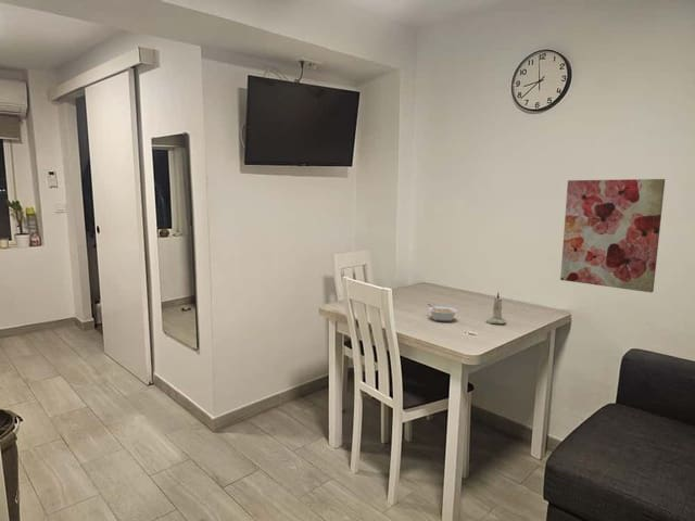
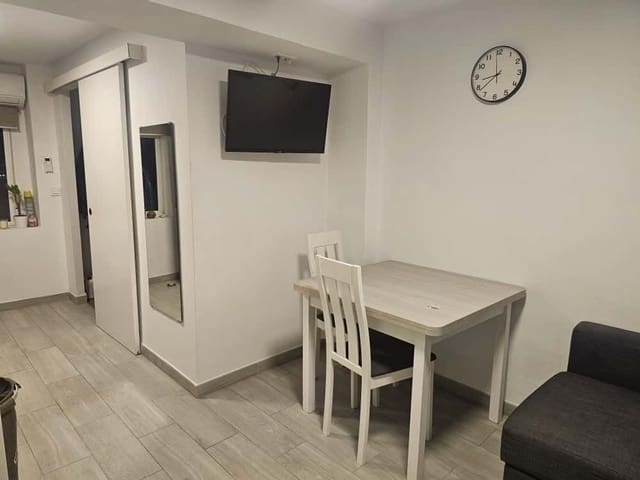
- wall art (608, 233)
- candle (496, 306)
- legume (441, 313)
